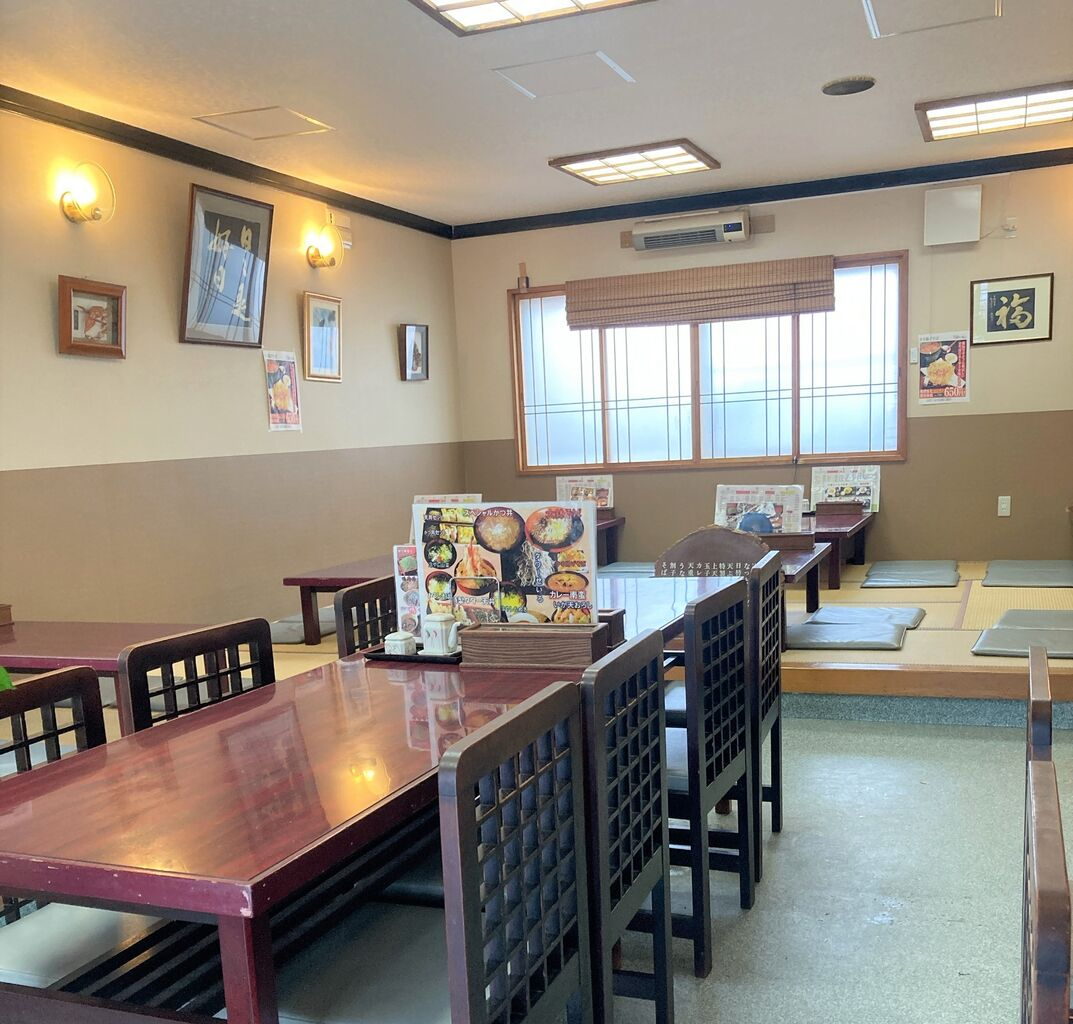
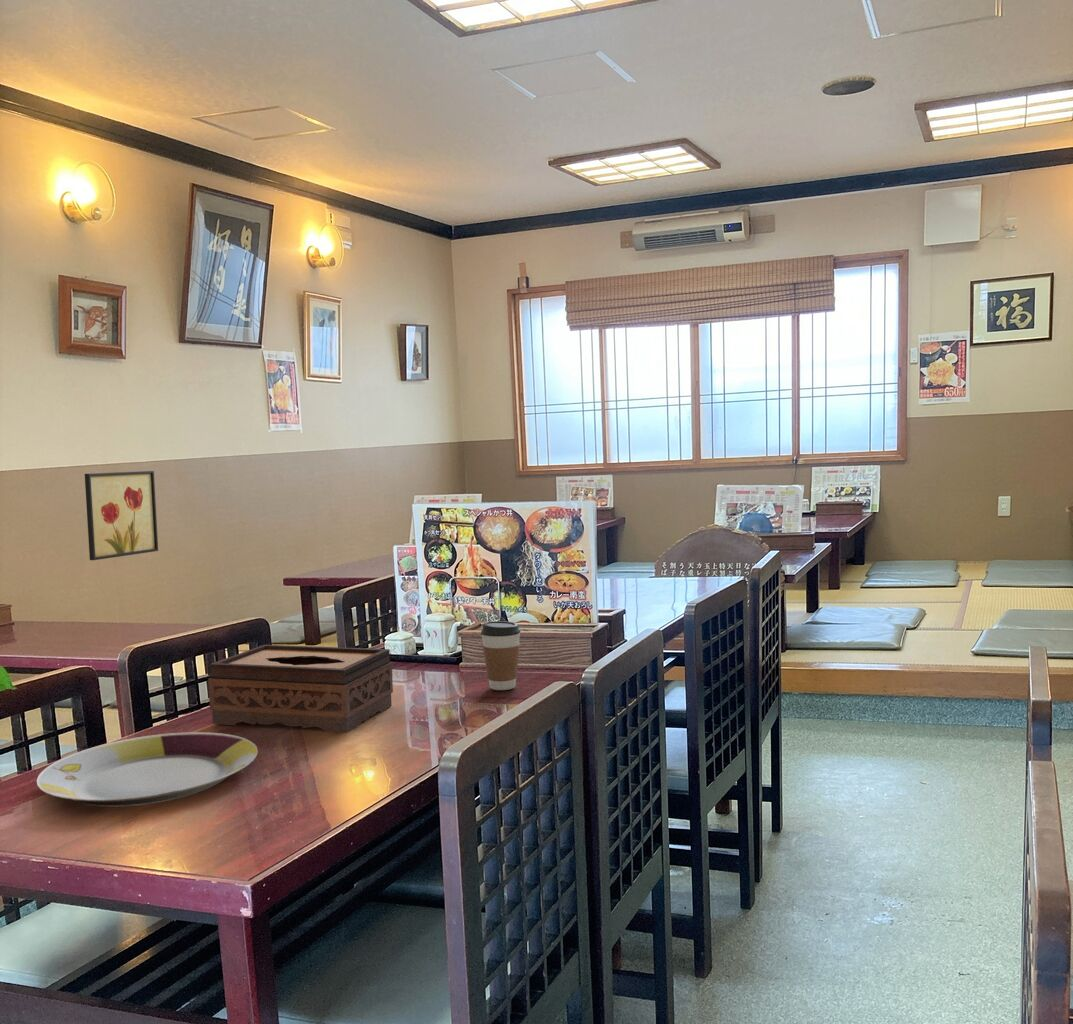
+ wall art (121, 513)
+ plate (151, 770)
+ tissue box (303, 685)
+ coffee cup (501, 655)
